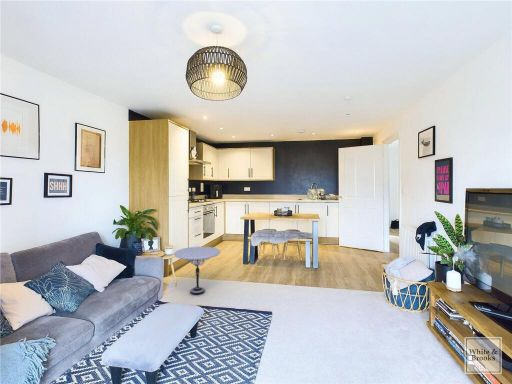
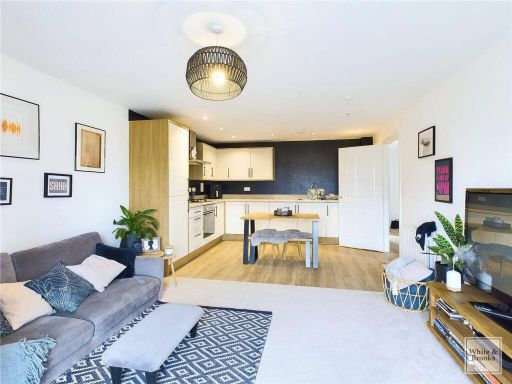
- side table (197, 271)
